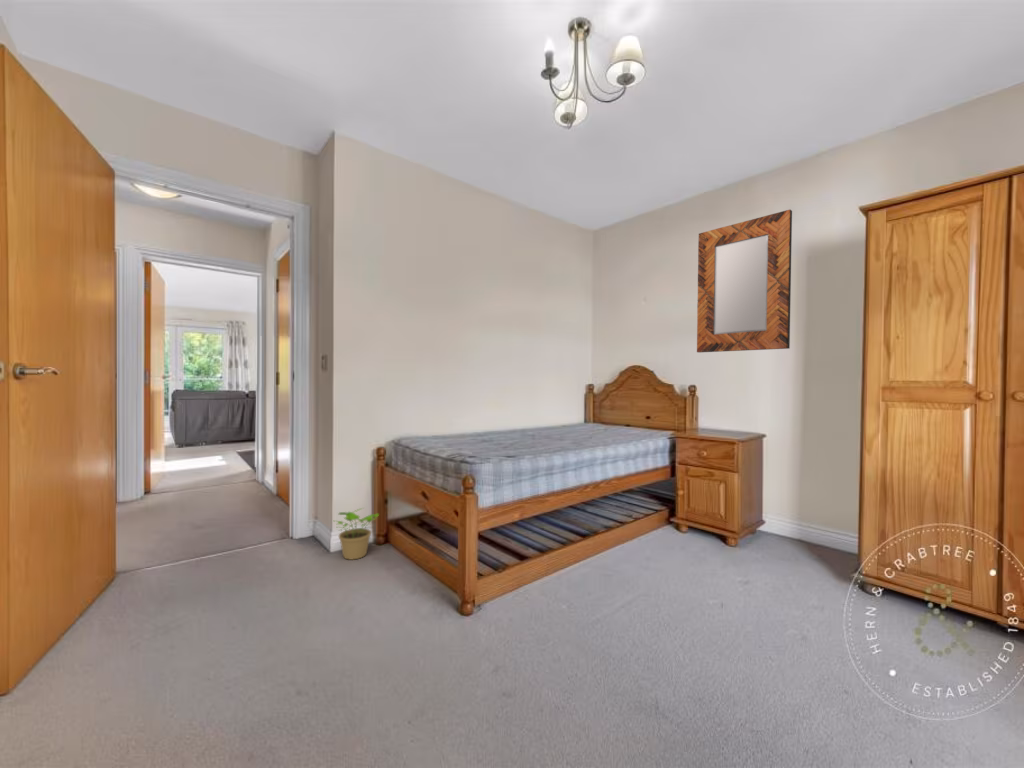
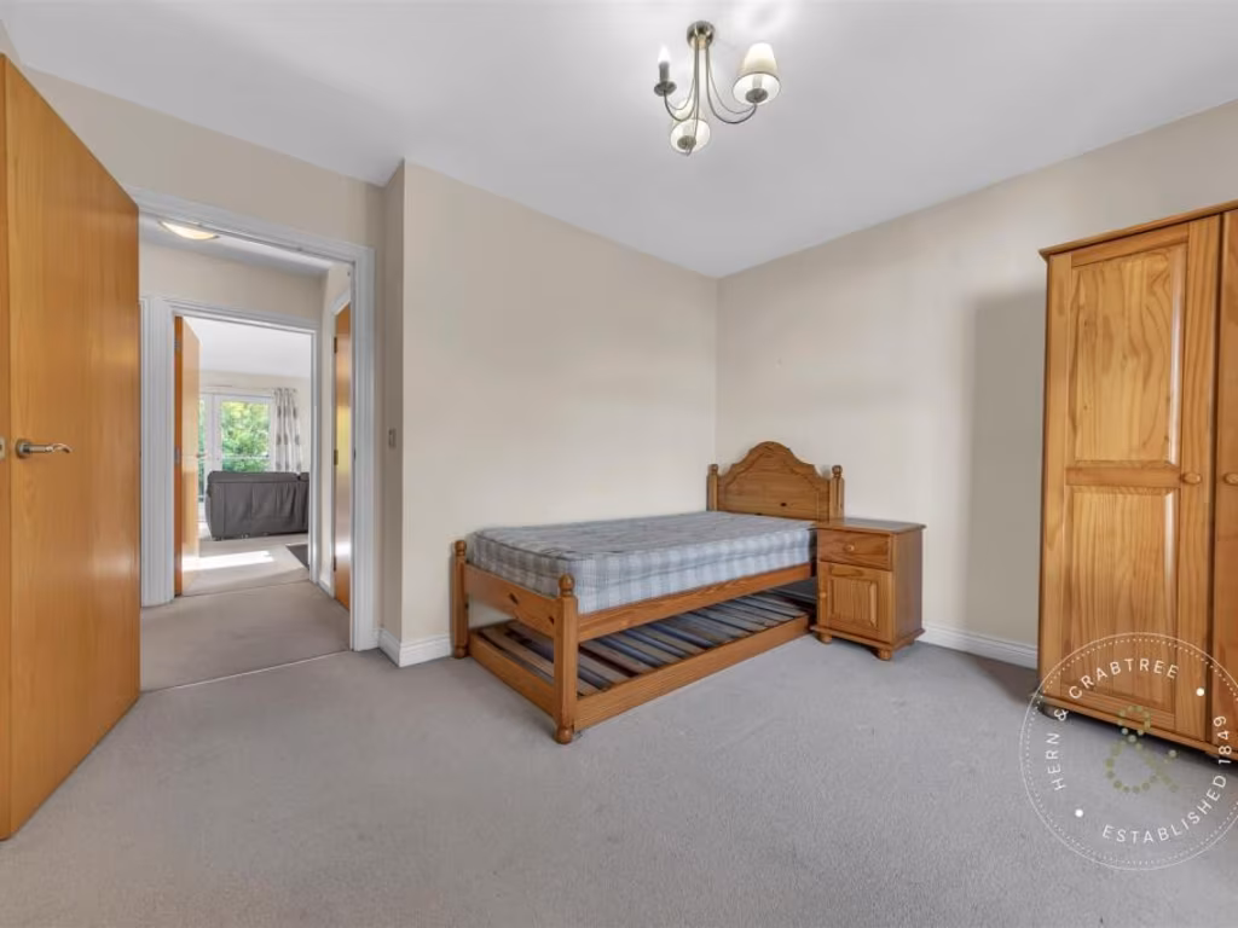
- home mirror (740, 286)
- potted plant (352, 529)
